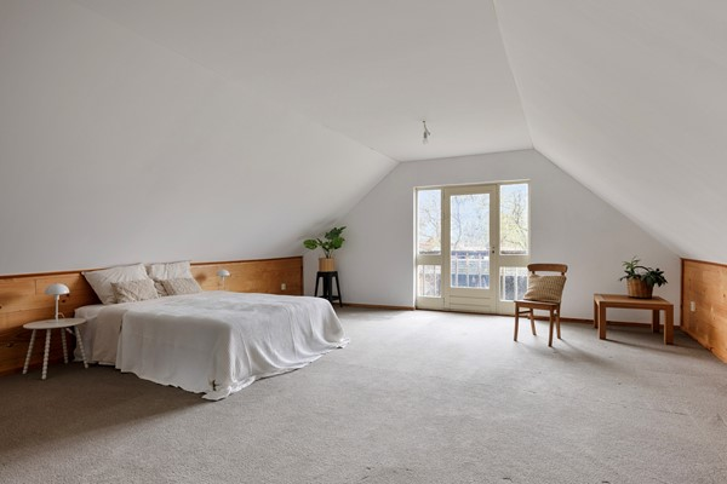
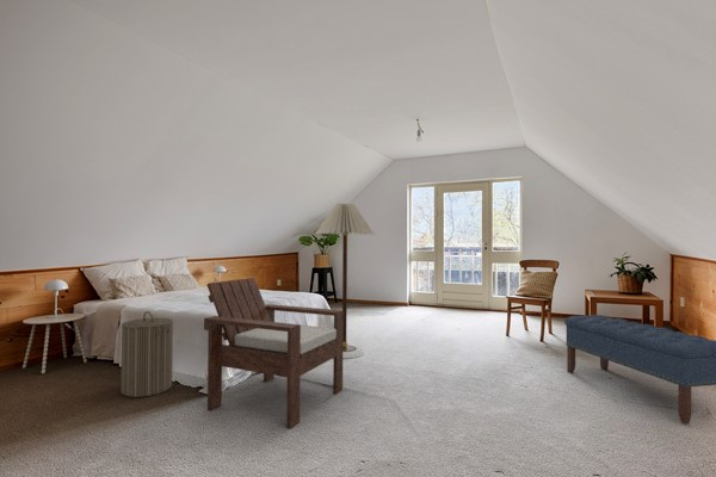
+ floor lamp (344, 278)
+ bench (637, 359)
+ laundry hamper (147, 349)
+ chair (272, 340)
